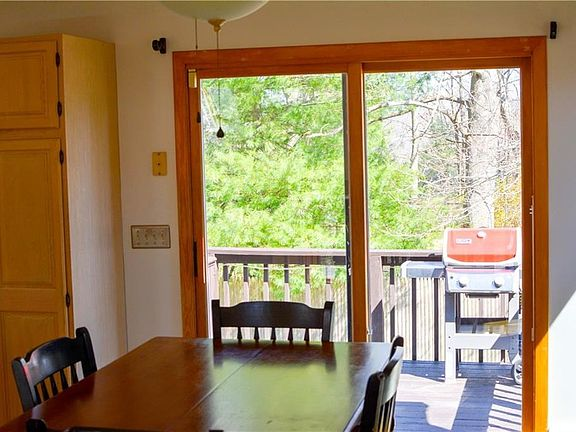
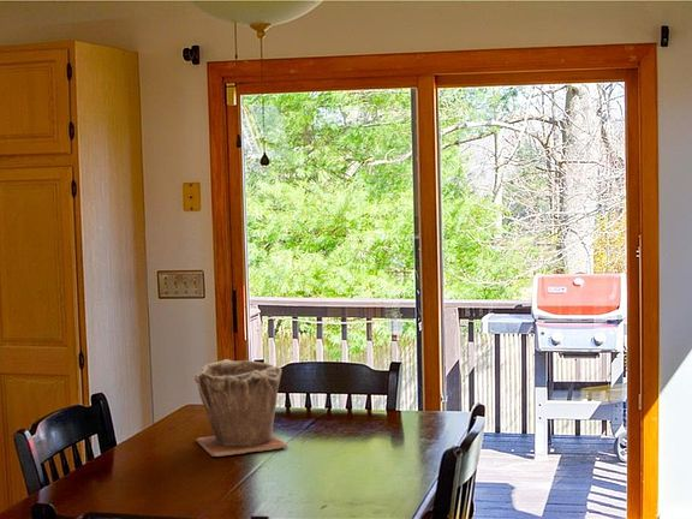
+ plant pot (239, 404)
